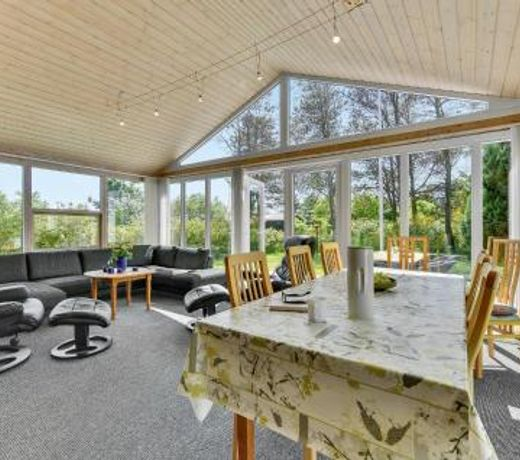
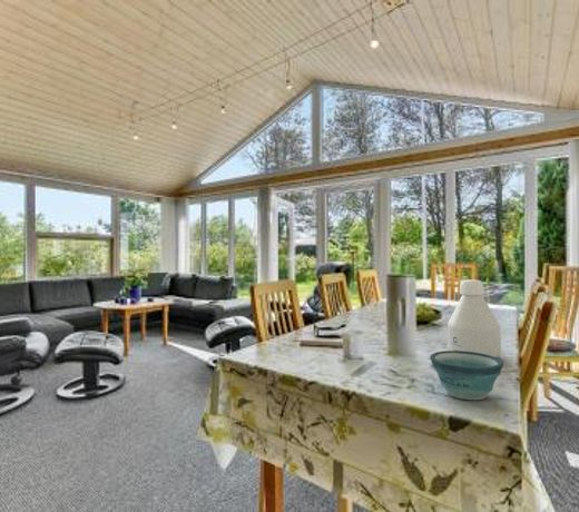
+ bottle (472, 317)
+ bowl (465, 375)
